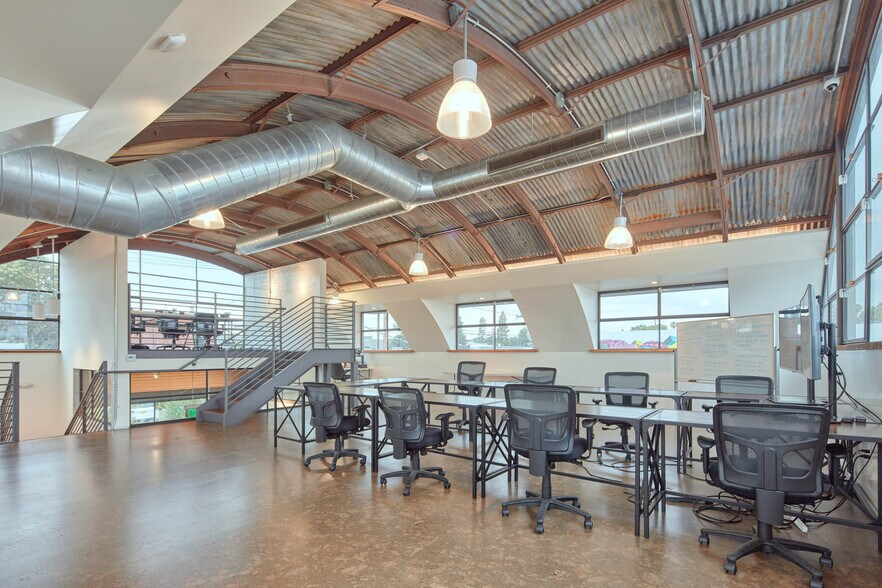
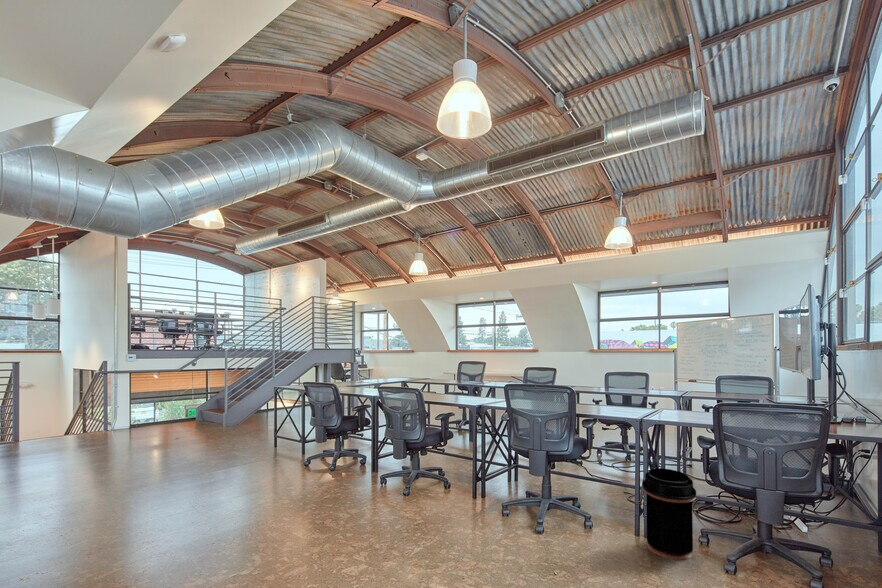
+ trash can (669, 512)
